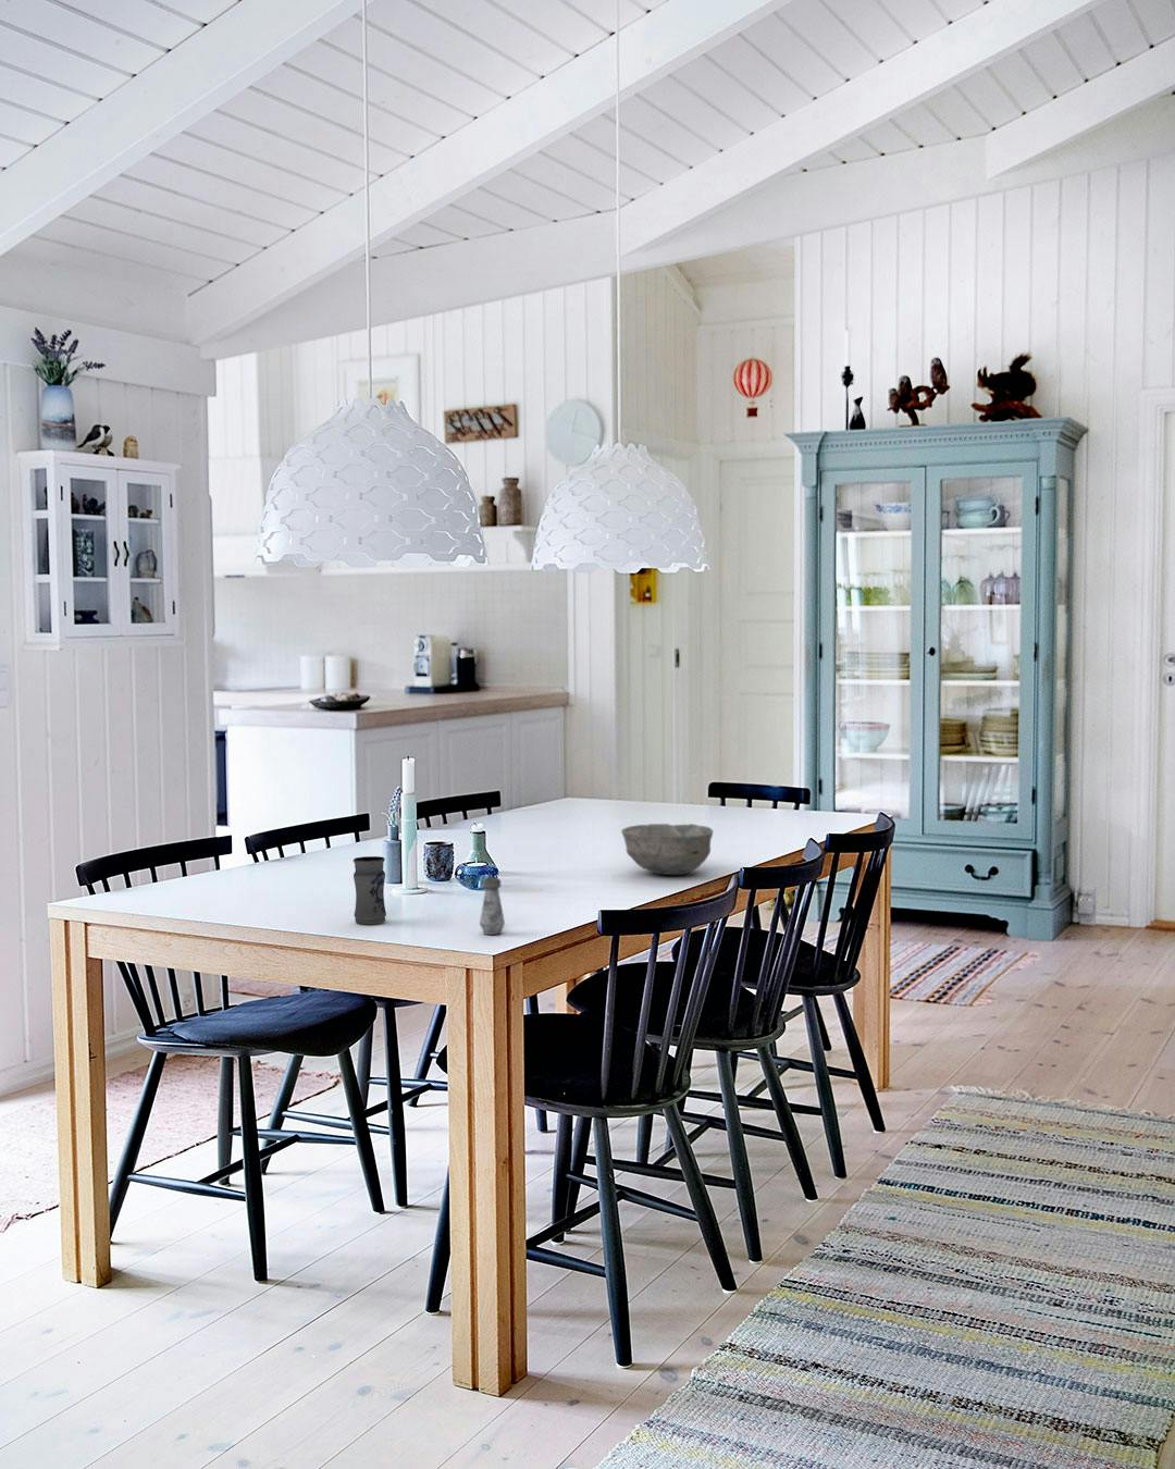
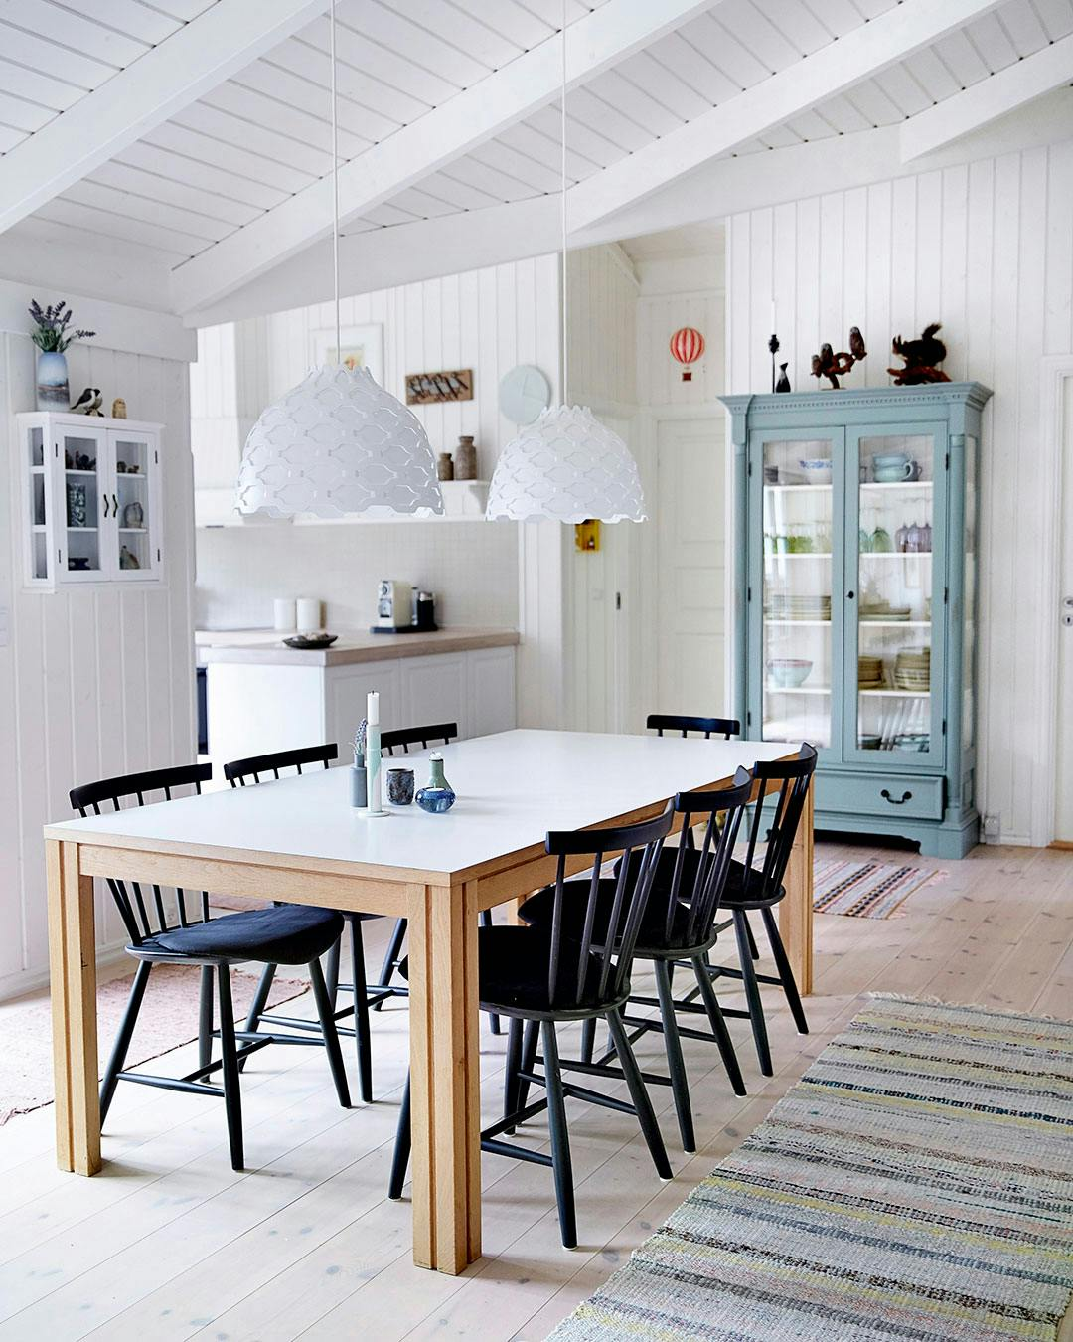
- salt shaker (492, 905)
- jar (369, 889)
- bowl (667, 851)
